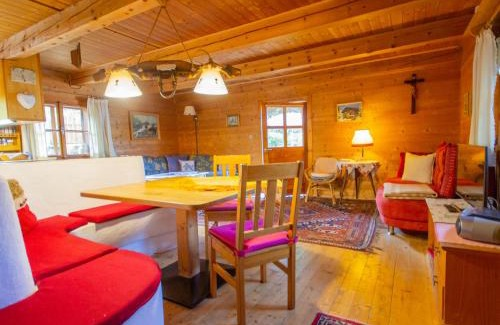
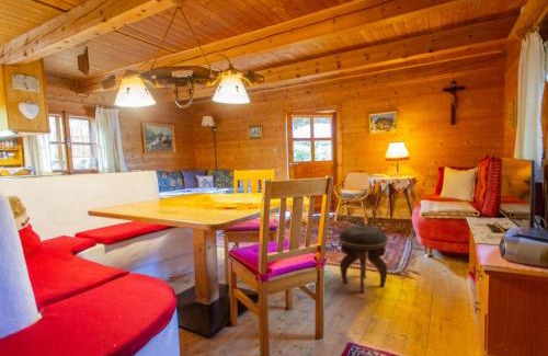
+ footstool (363, 256)
